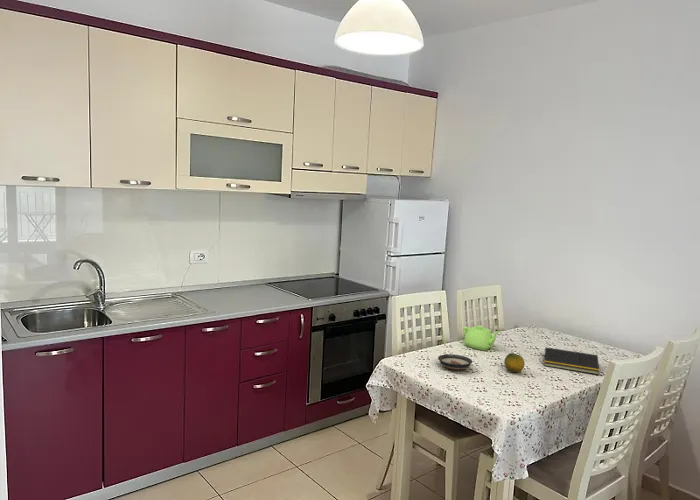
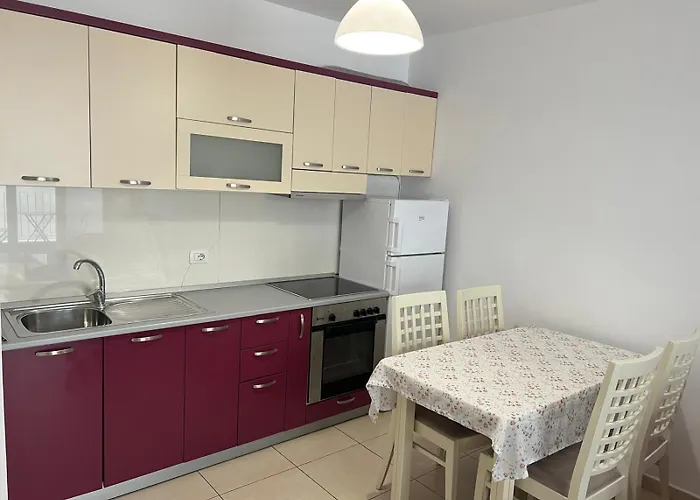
- saucer (454, 363)
- teapot (480, 336)
- notepad (571, 360)
- fruit (514, 362)
